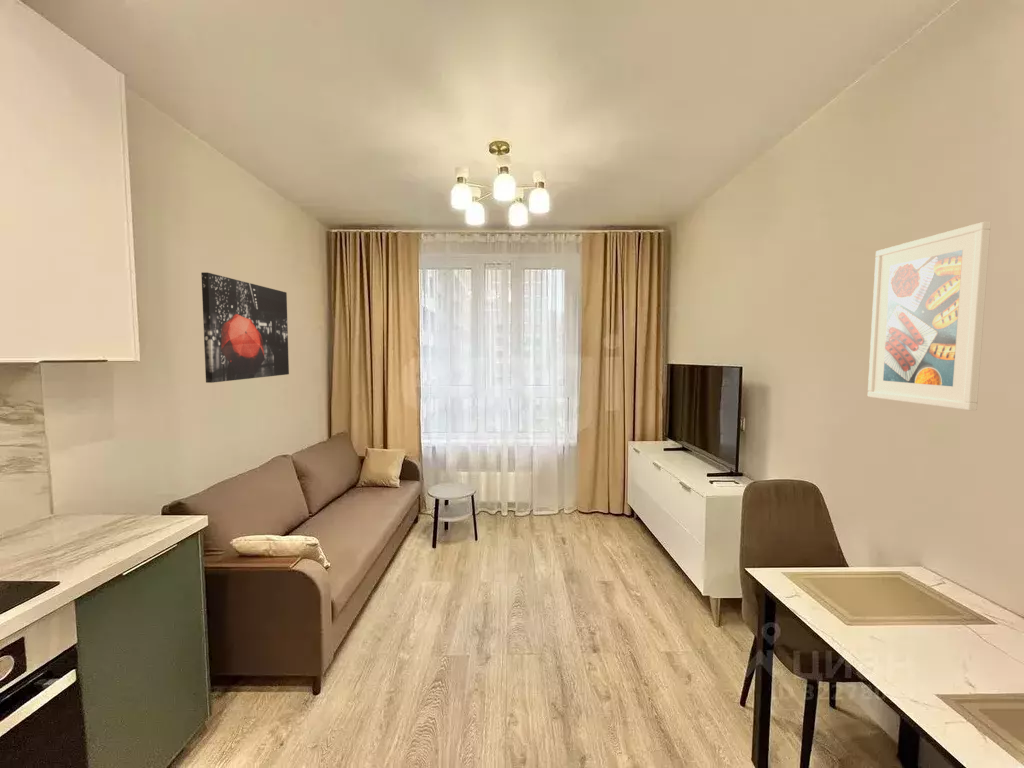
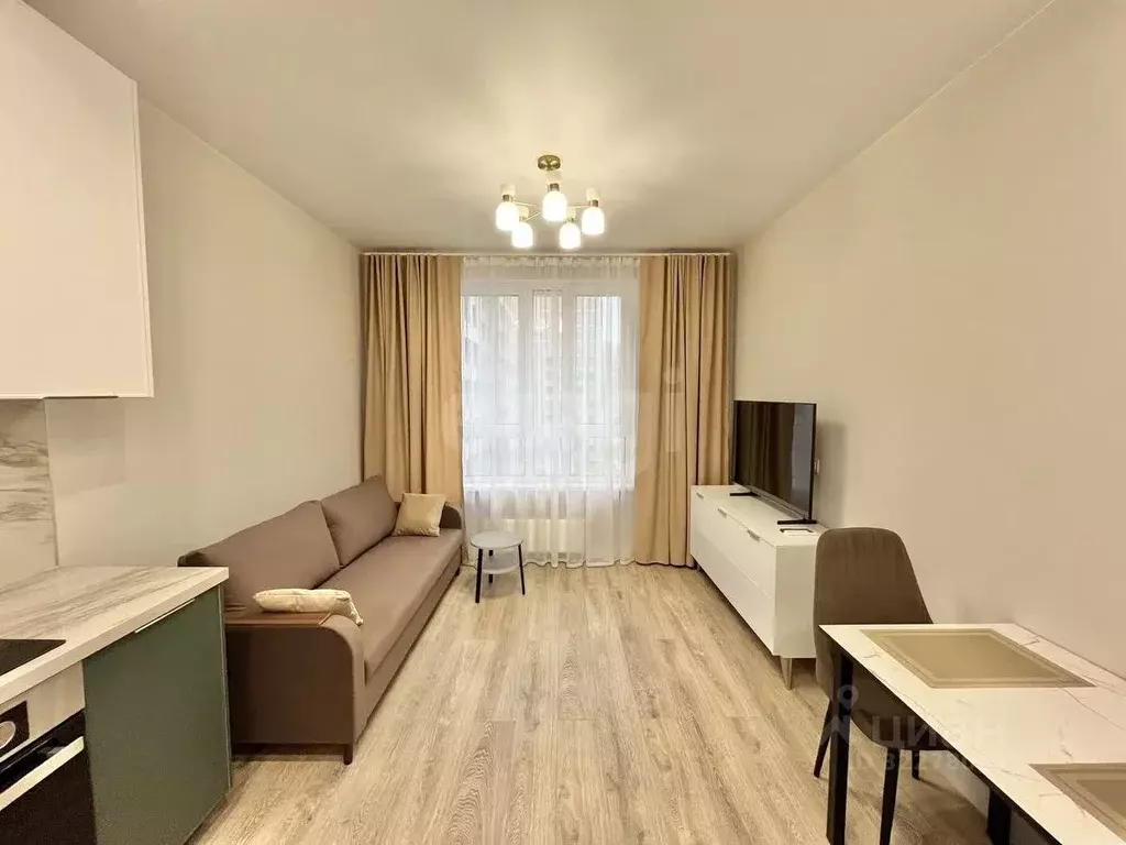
- wall art (251, 331)
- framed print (920, 321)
